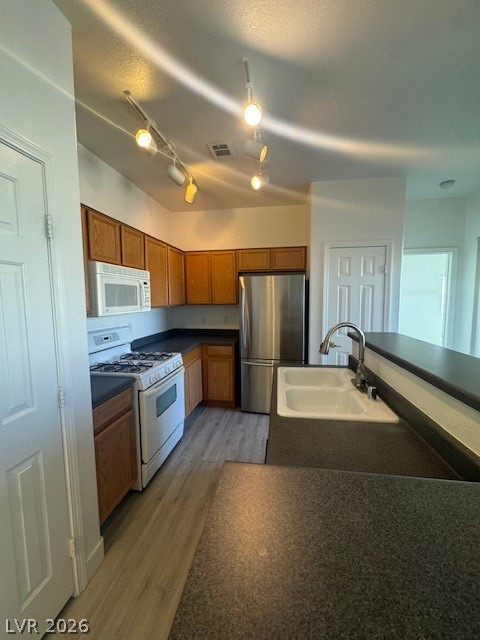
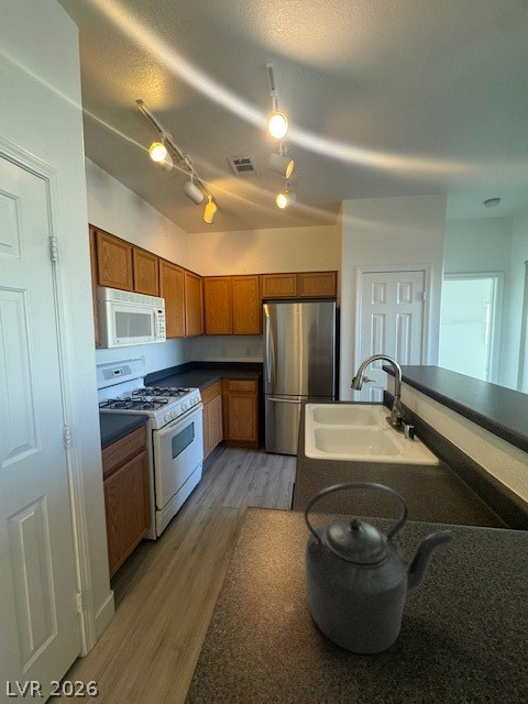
+ kettle (378, 544)
